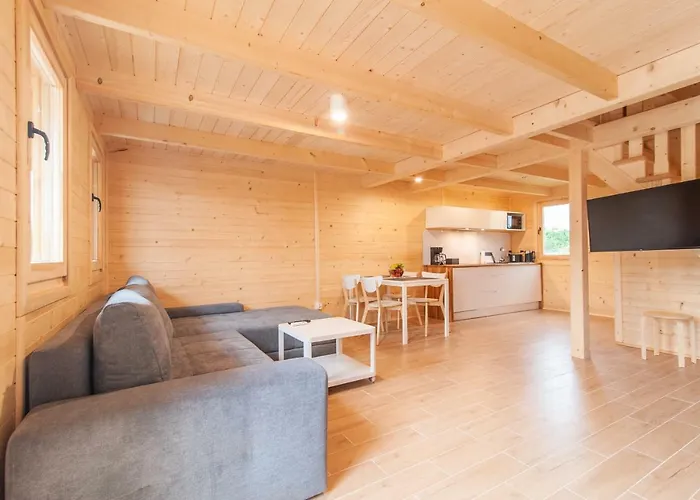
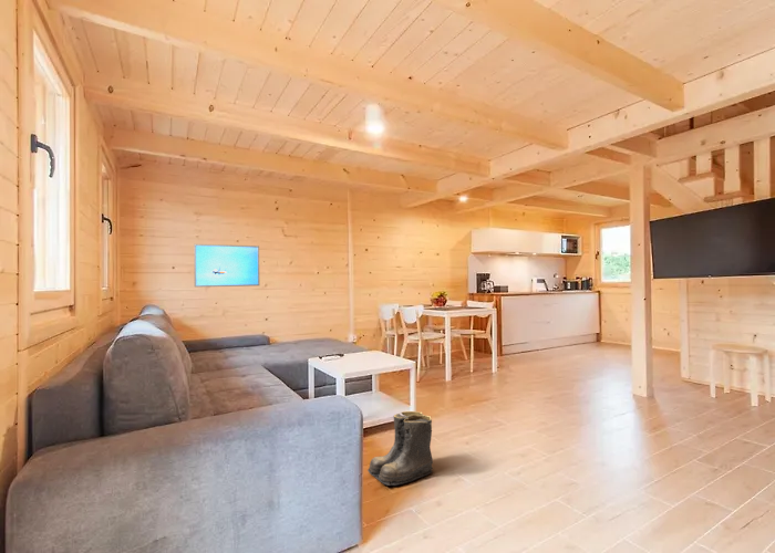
+ boots (401, 445)
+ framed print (227, 265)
